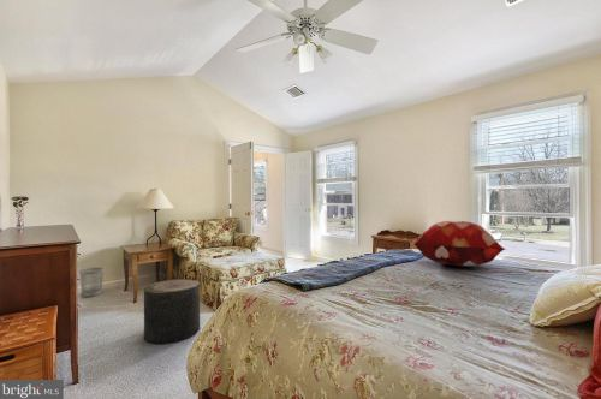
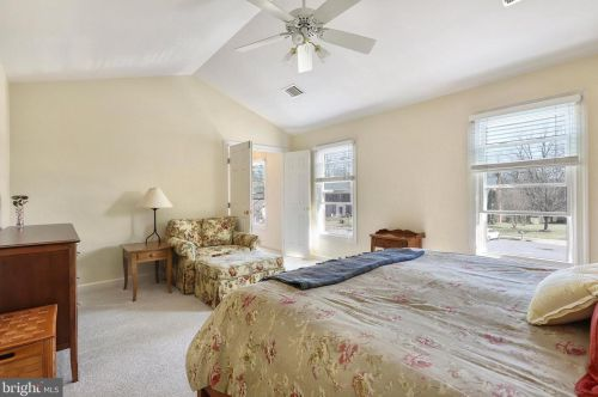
- stool (172, 308)
- wastebasket (91, 281)
- decorative pillow (457, 242)
